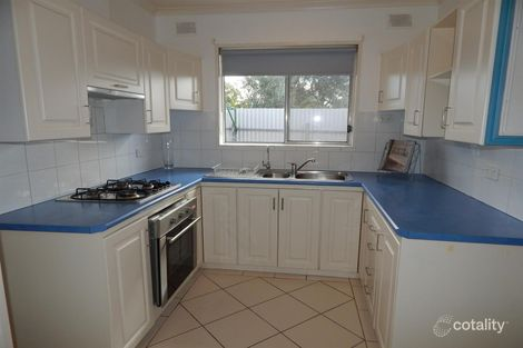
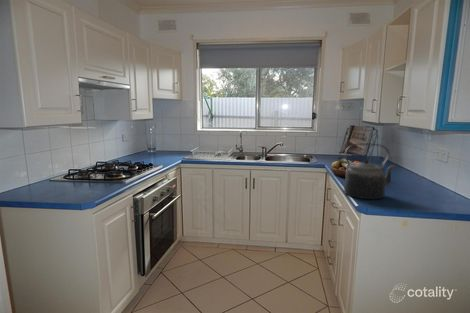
+ kettle (369, 169)
+ fruit bowl (349, 167)
